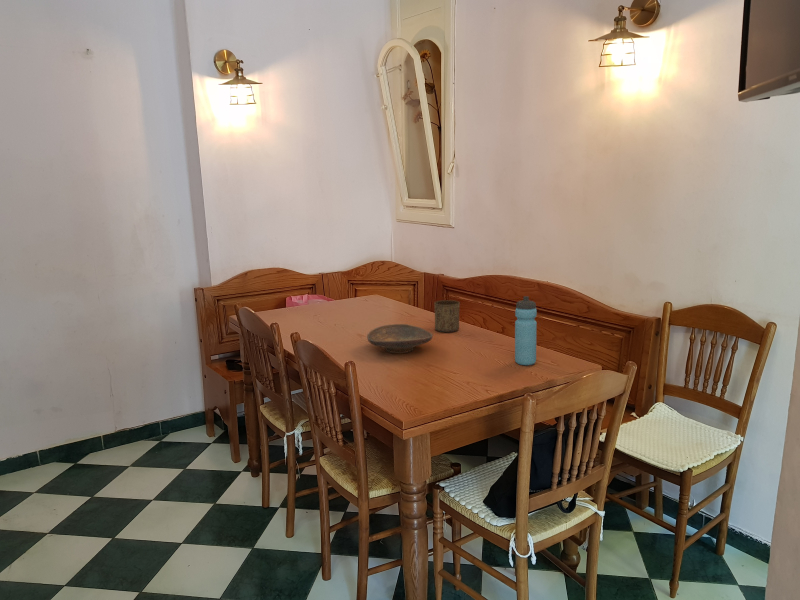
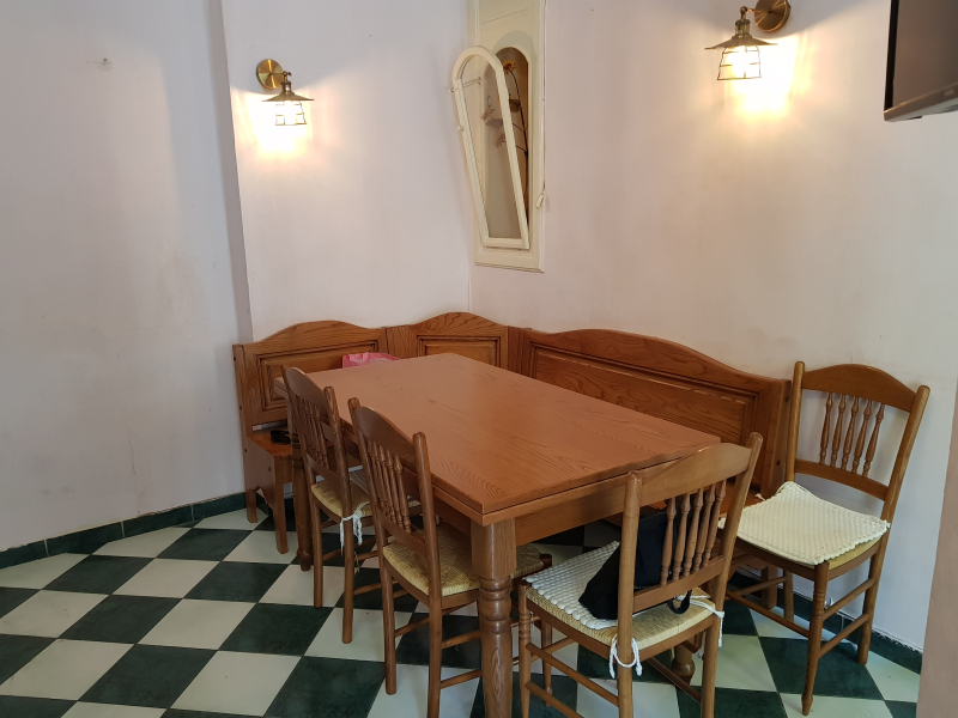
- decorative bowl (400, 340)
- water bottle (525, 329)
- cup (447, 316)
